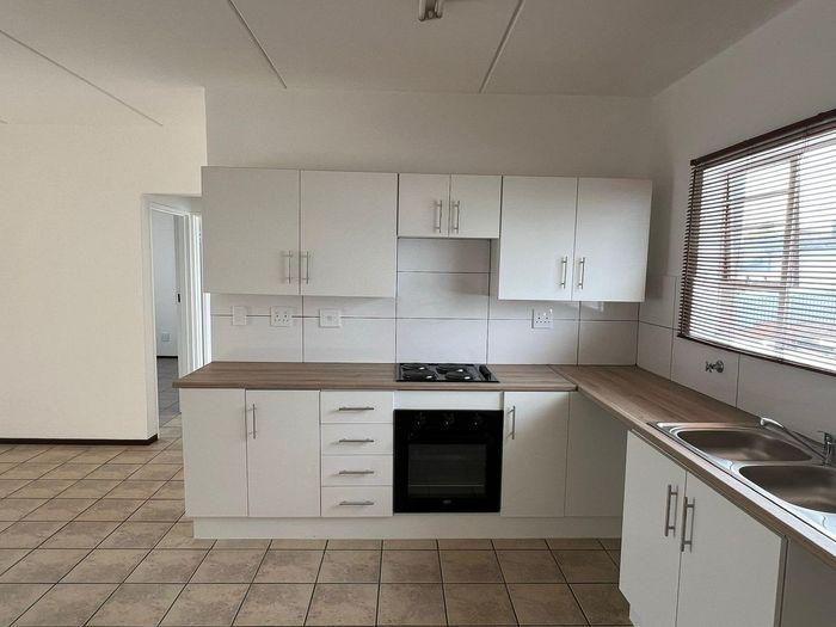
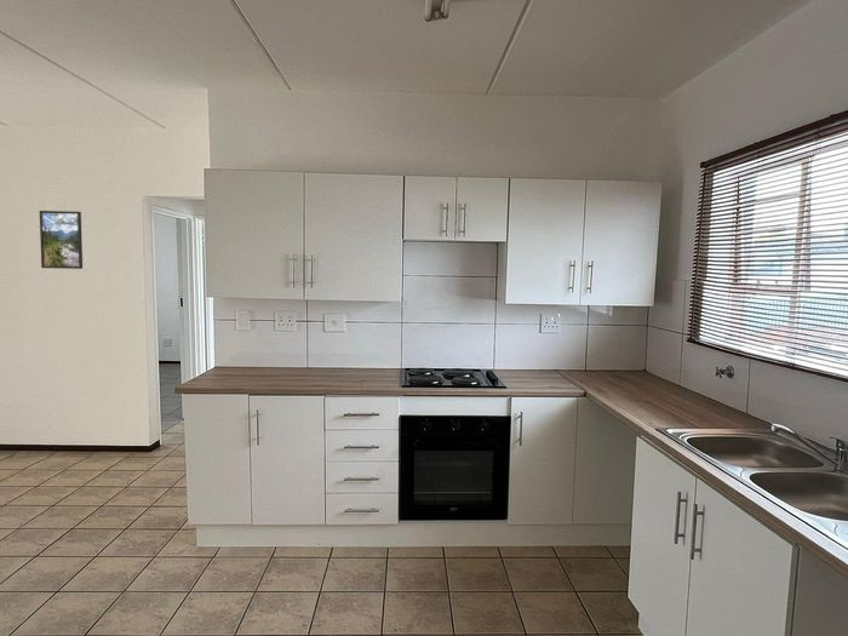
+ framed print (61, 240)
